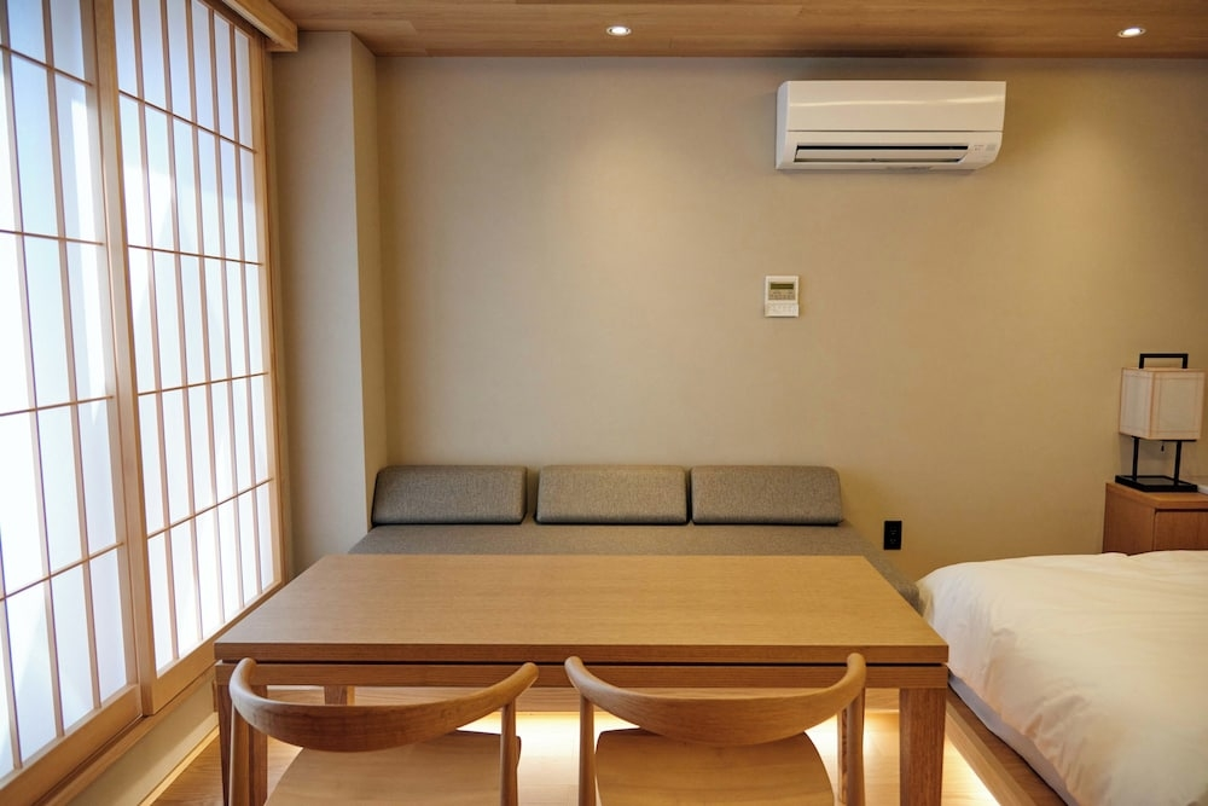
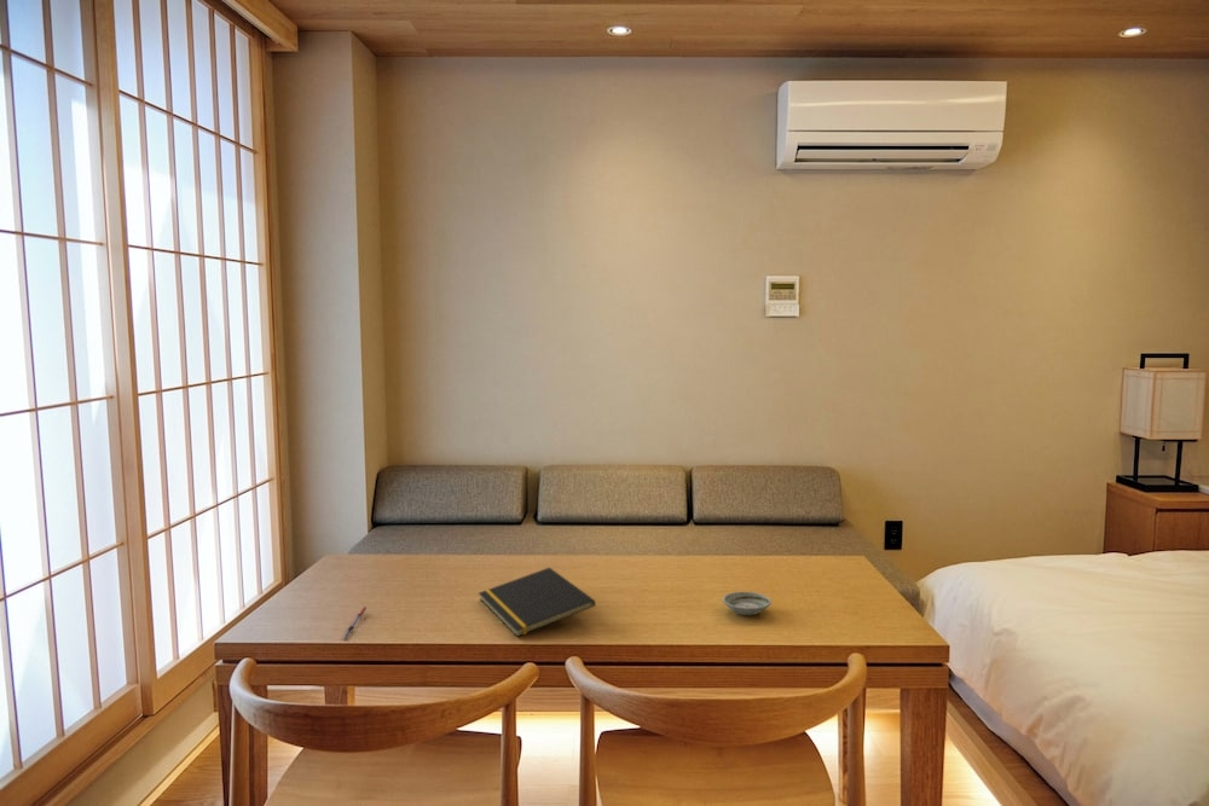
+ notepad (534, 598)
+ saucer (746, 604)
+ pen (354, 621)
